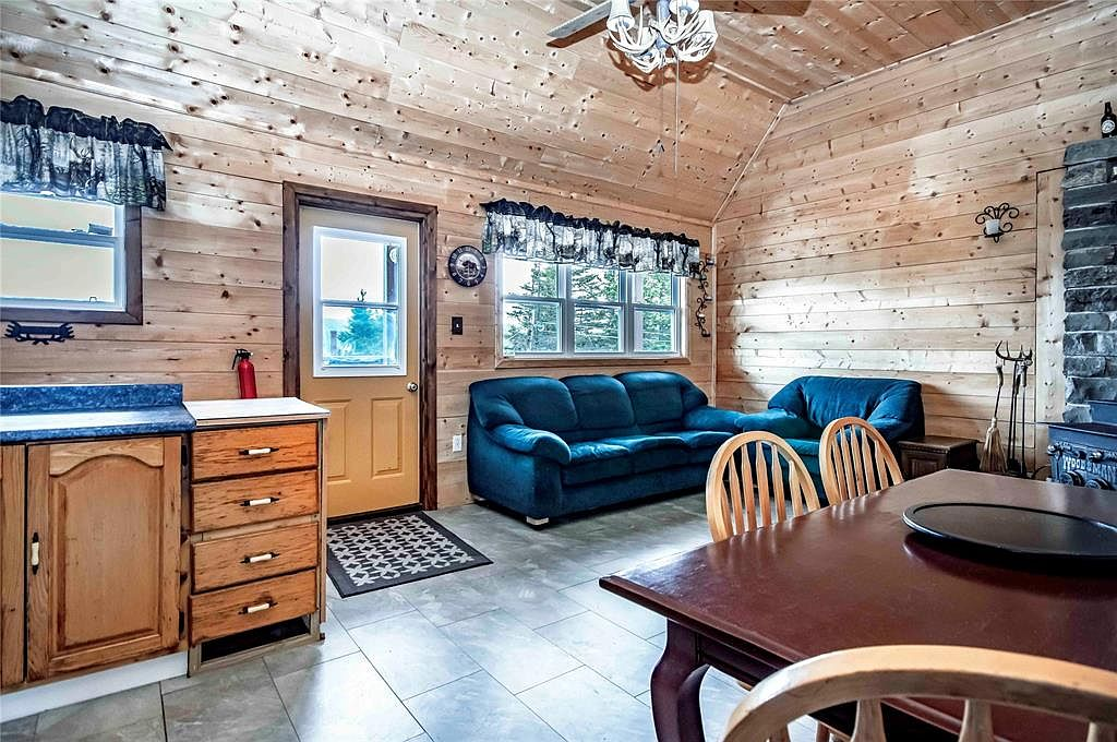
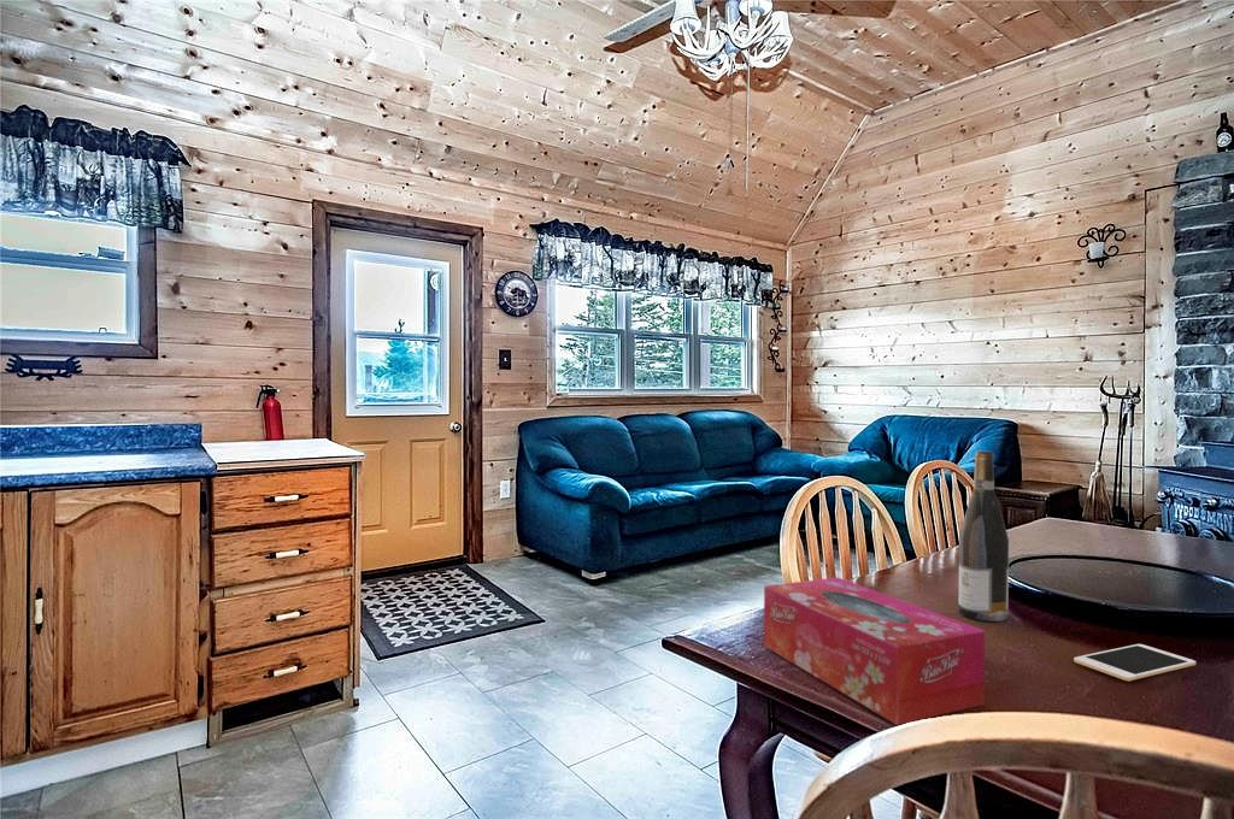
+ tissue box (862, 638)
+ cell phone (1134, 661)
+ wine bottle (983, 532)
